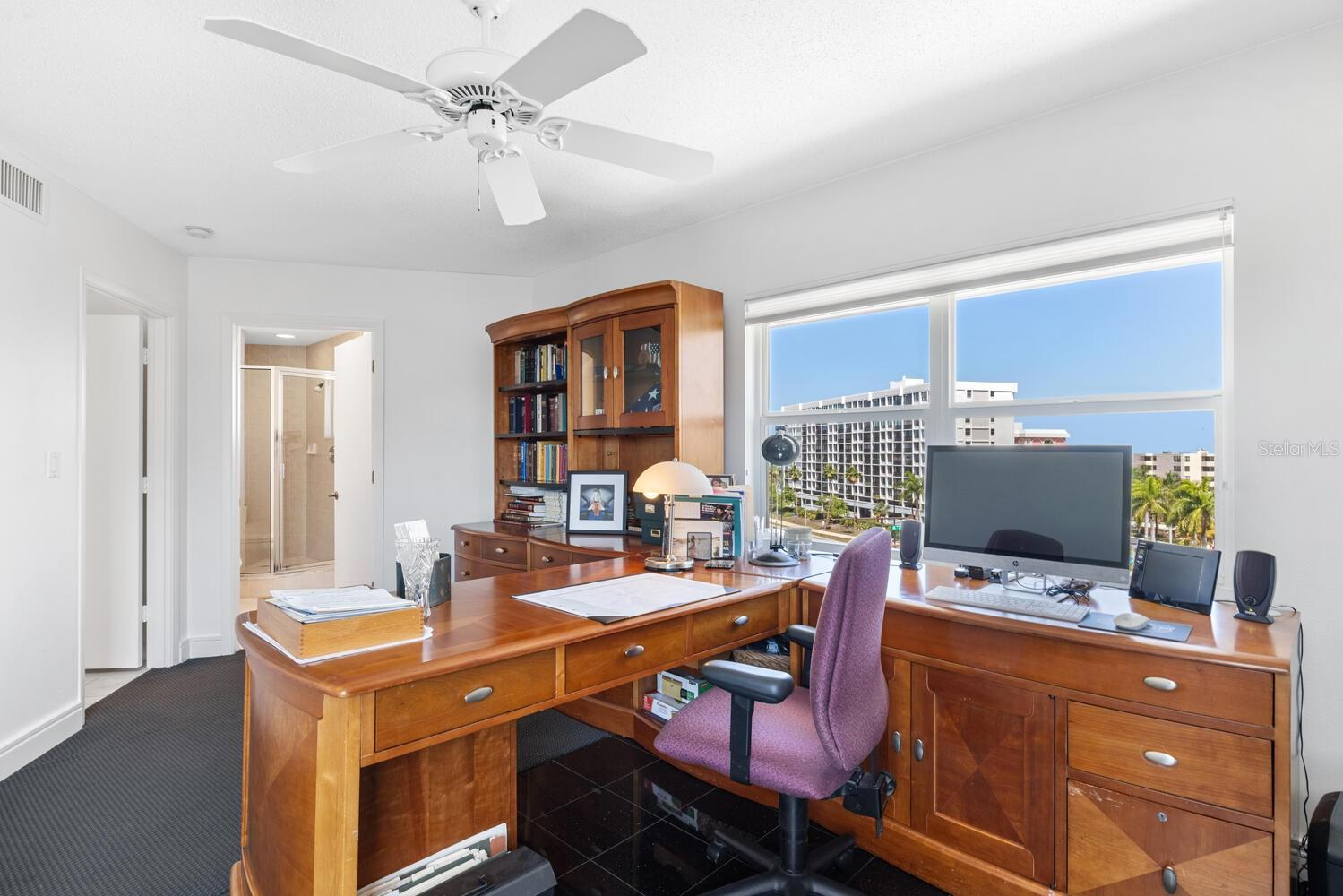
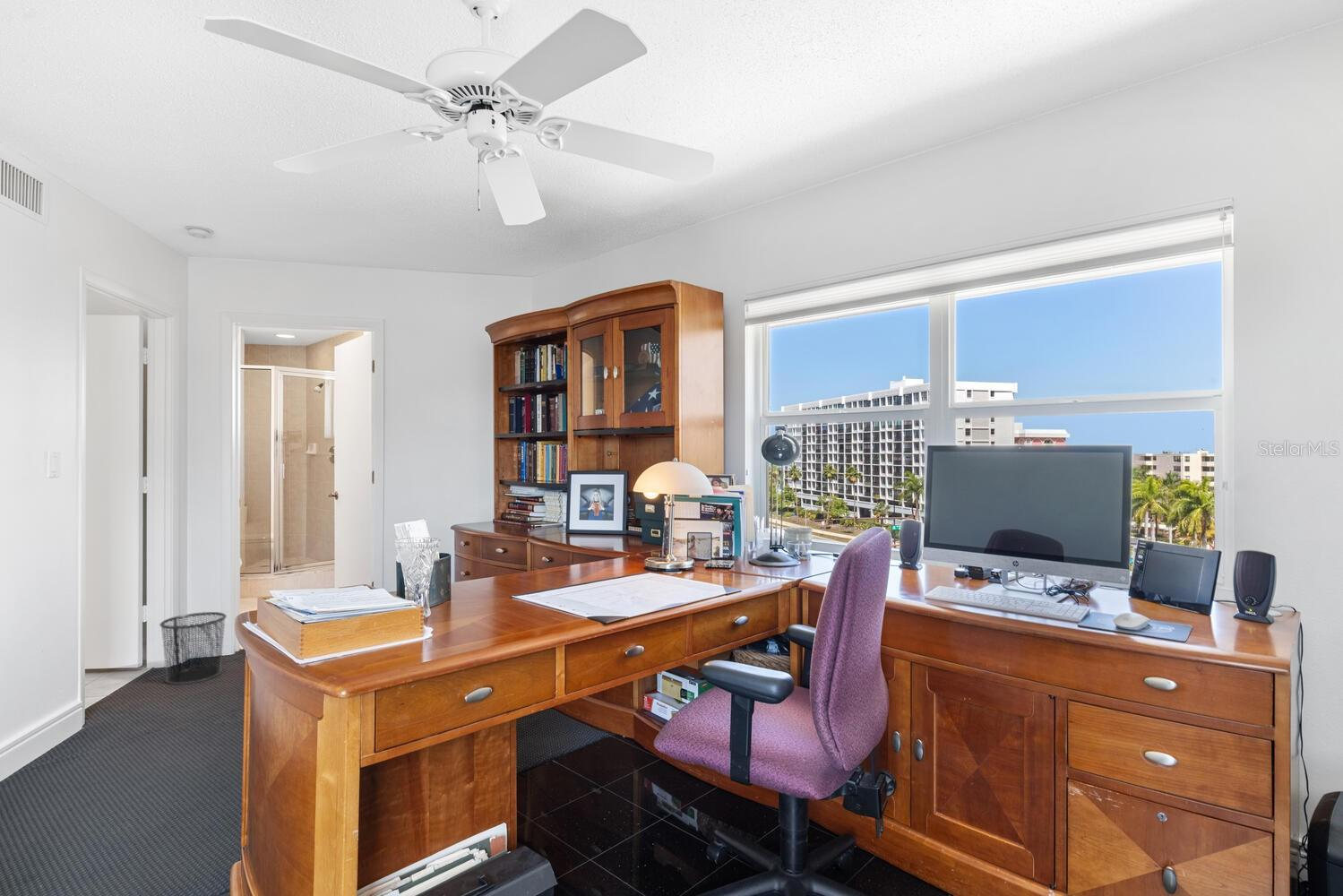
+ waste bin (194, 648)
